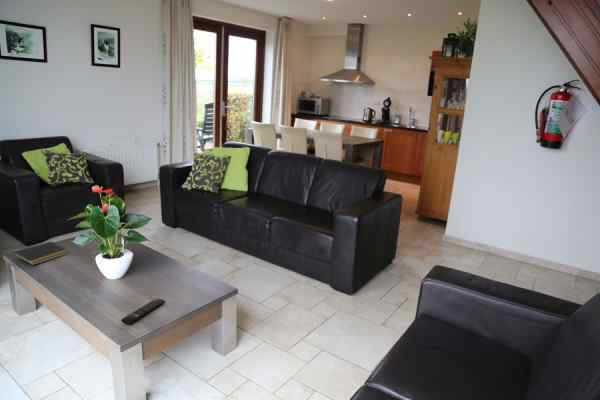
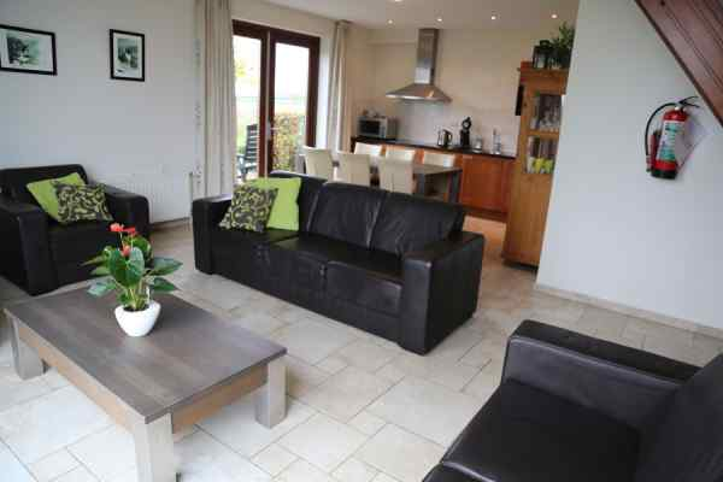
- remote control (144, 310)
- notepad (42, 252)
